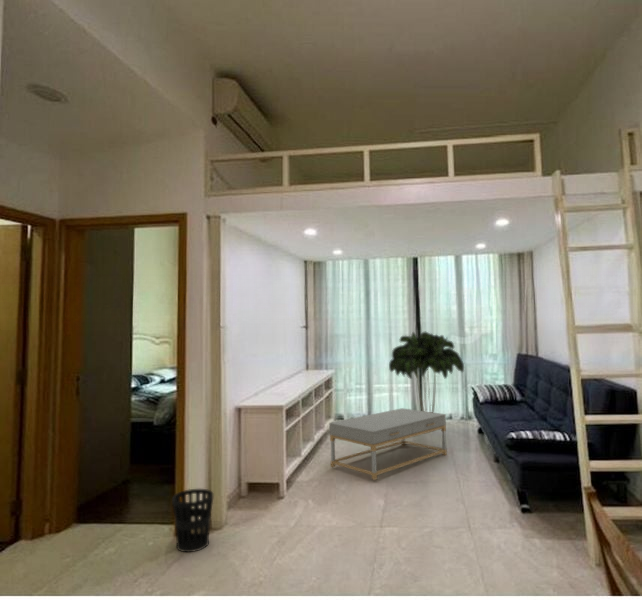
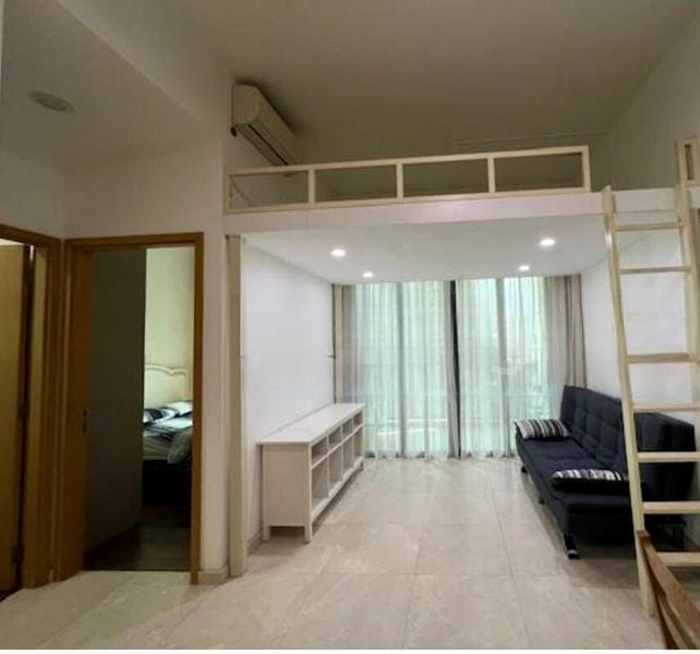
- wastebasket (191, 519)
- coffee table (390, 439)
- indoor plant (424, 379)
